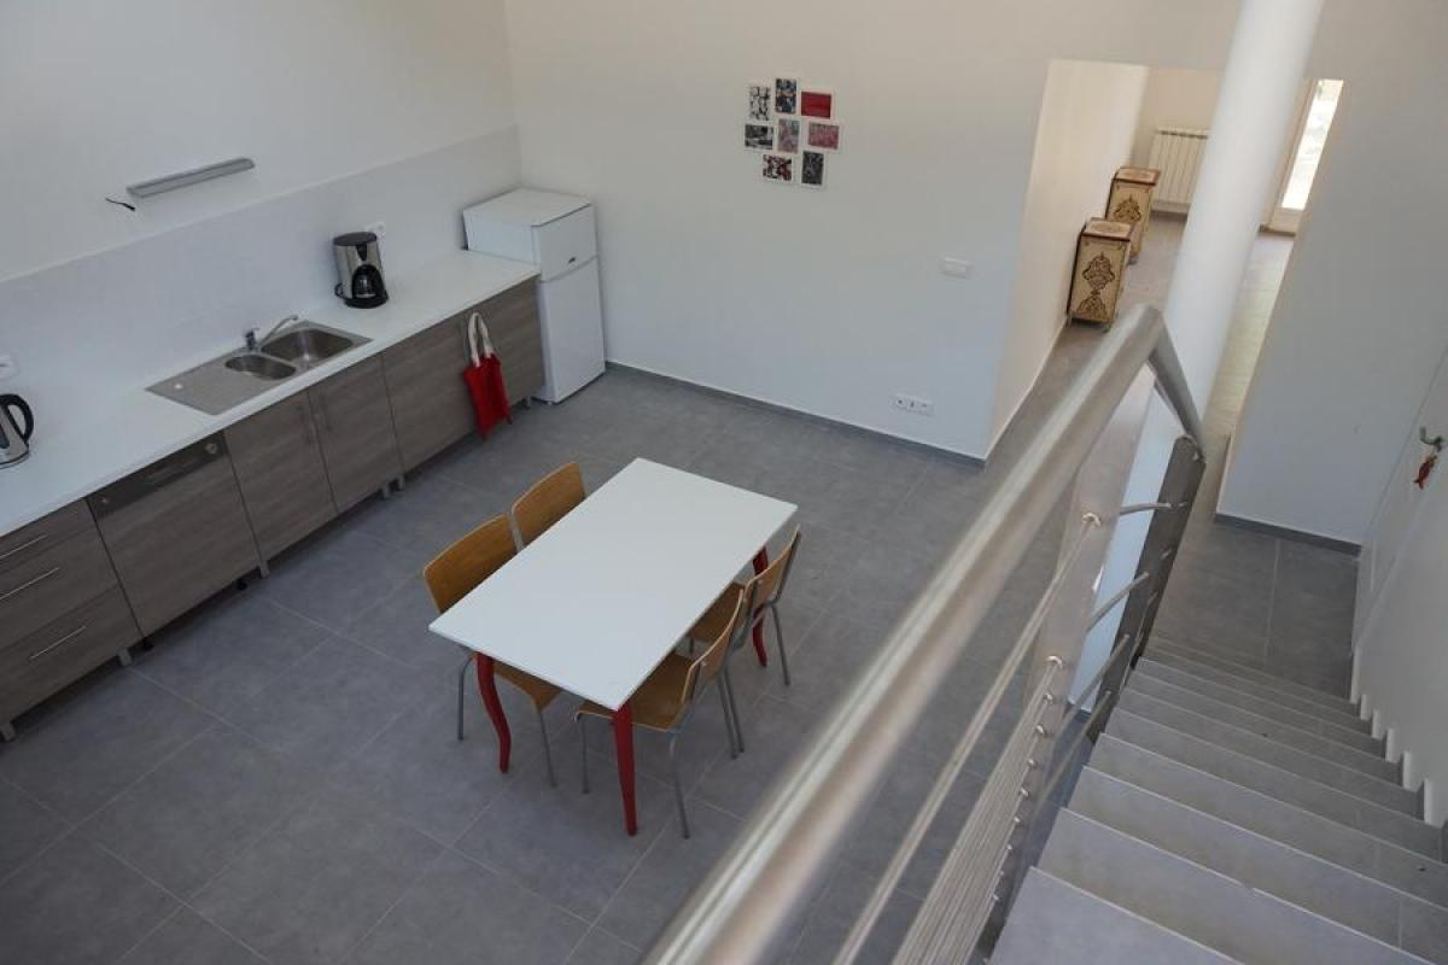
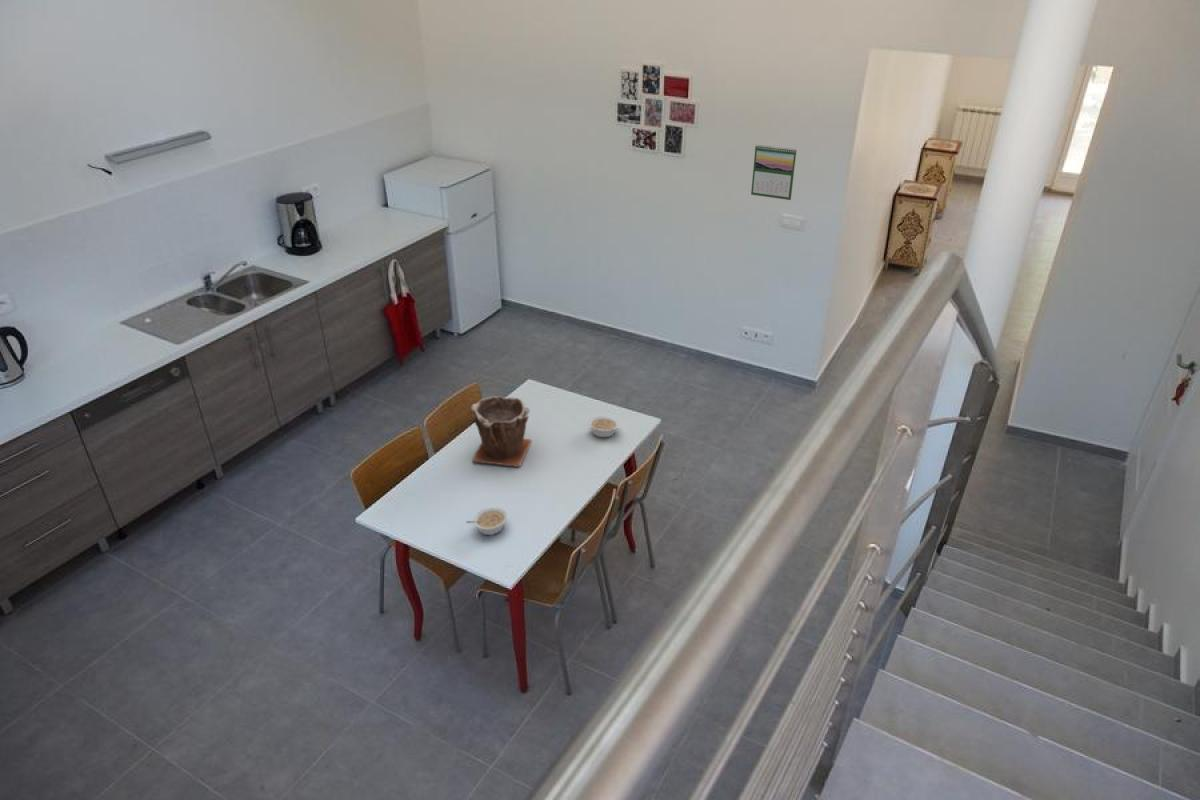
+ plant pot (501, 429)
+ legume (489, 522)
+ calendar (773, 171)
+ legume (604, 427)
